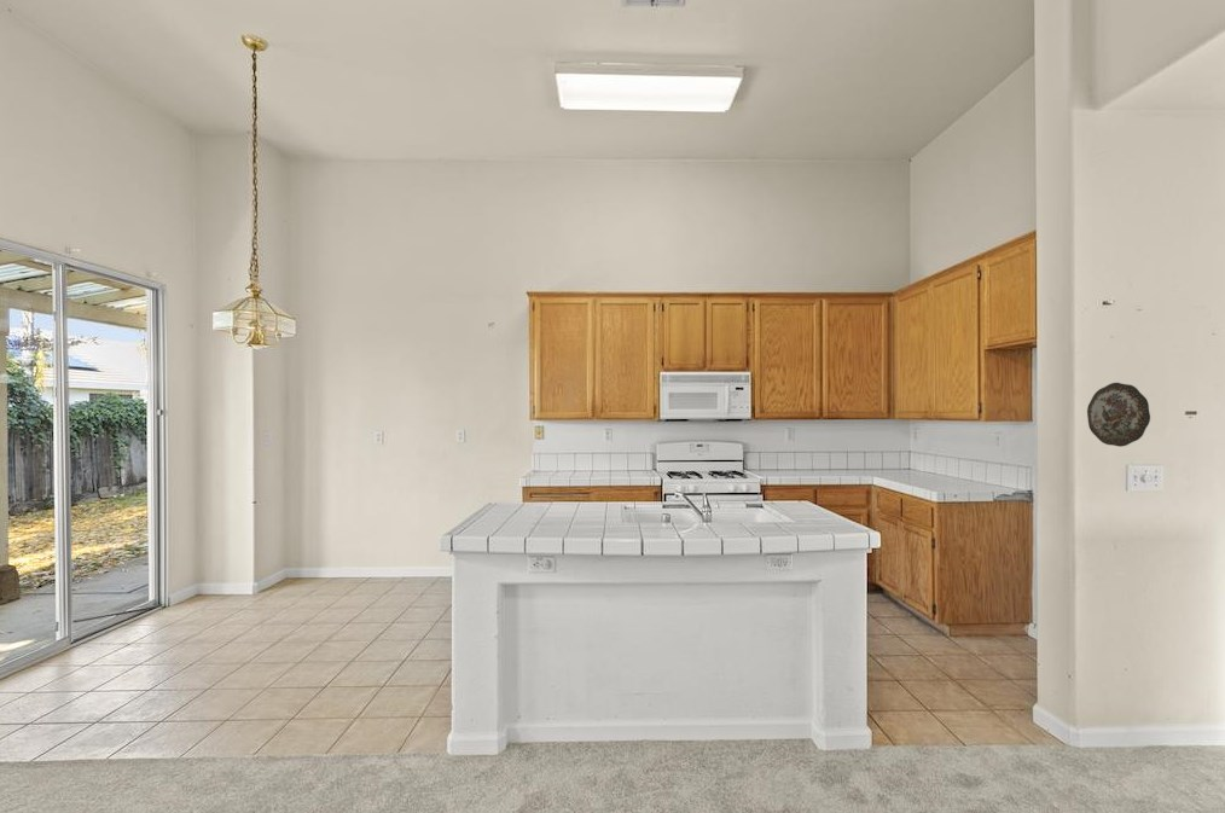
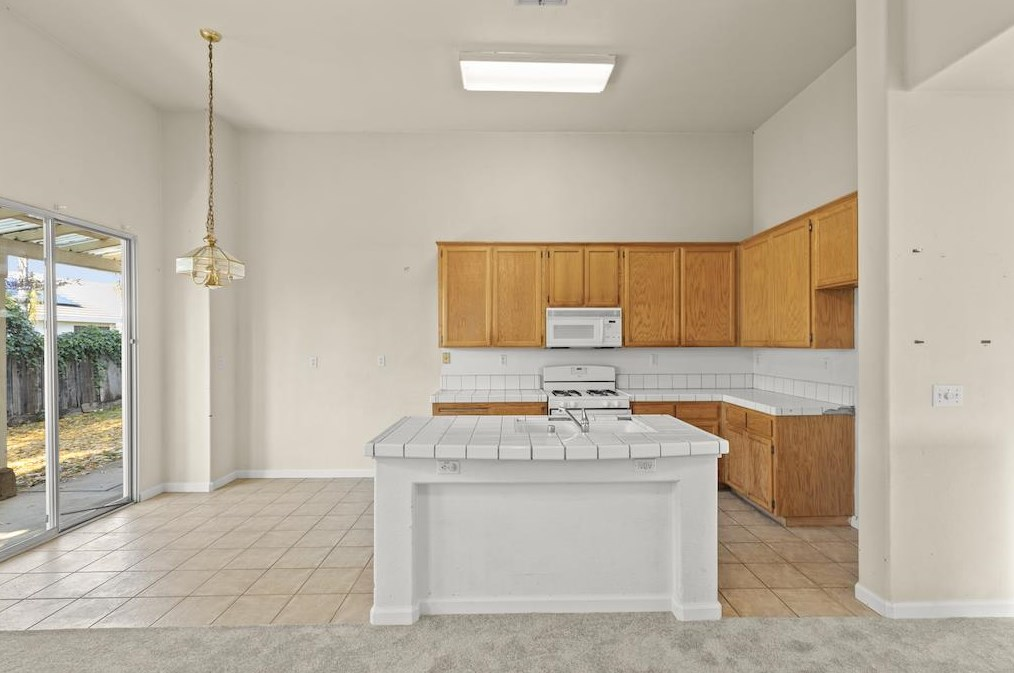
- decorative plate (1116, 414)
